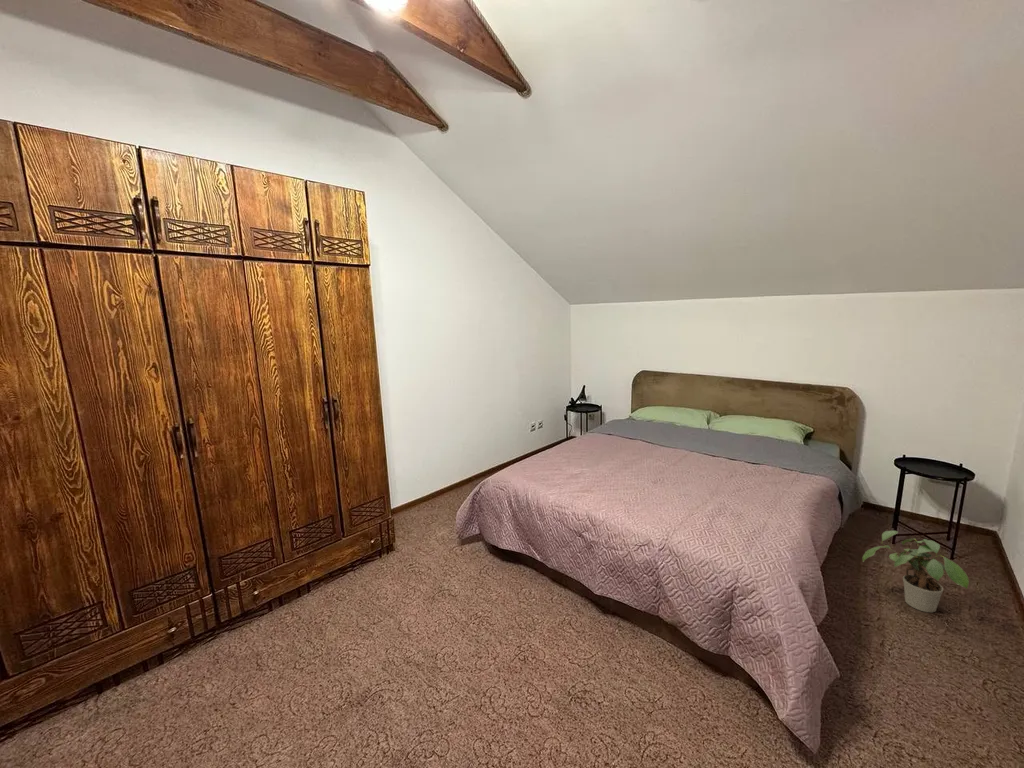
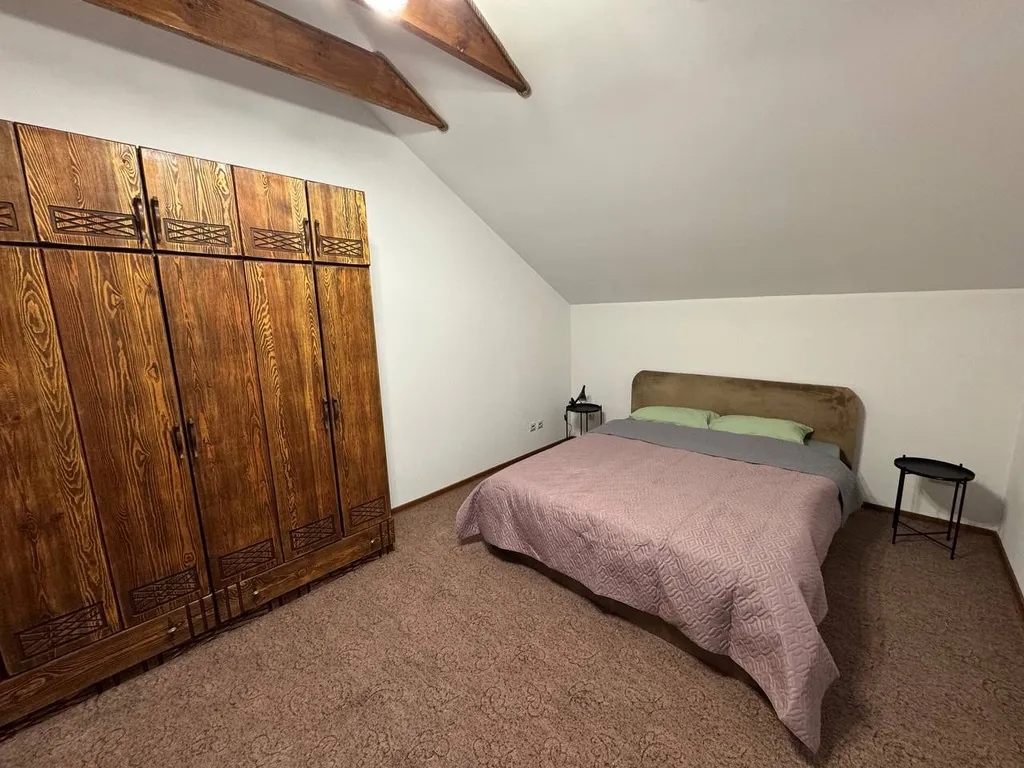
- potted plant (911, 569)
